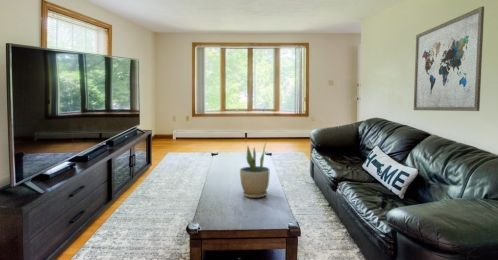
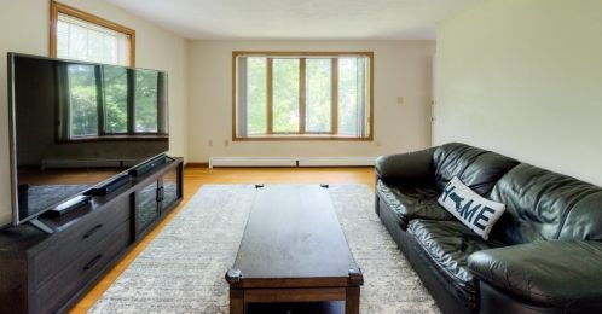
- wall art (442, 67)
- potted plant (254, 167)
